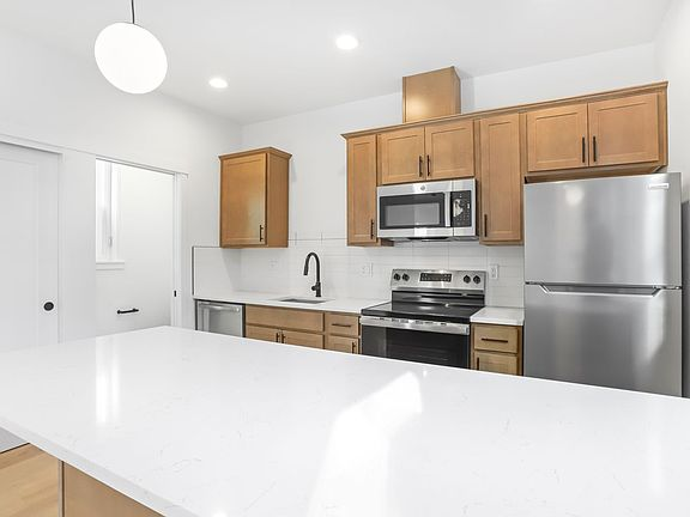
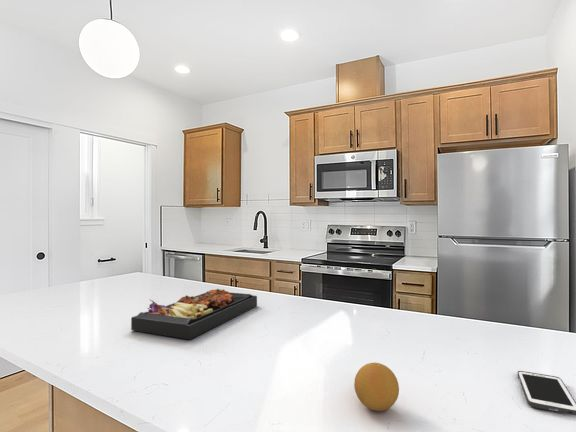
+ cell phone (545, 390)
+ food platter (201, 304)
+ fruit (376, 385)
